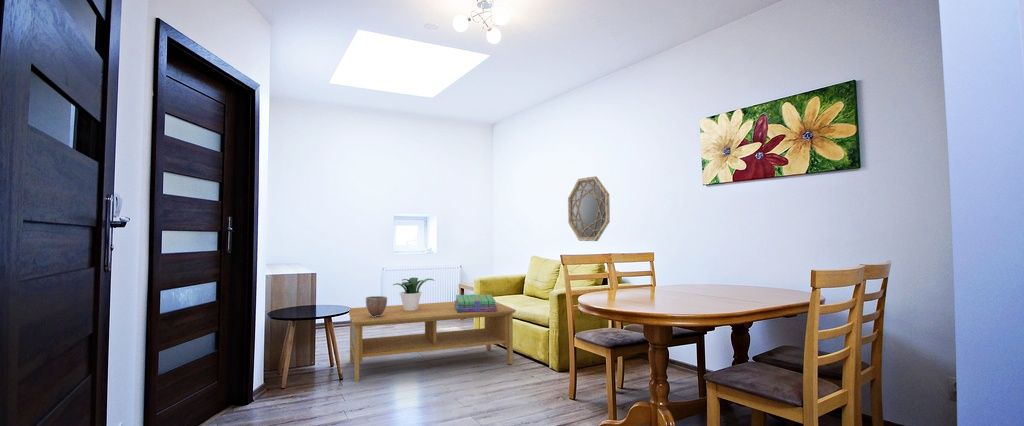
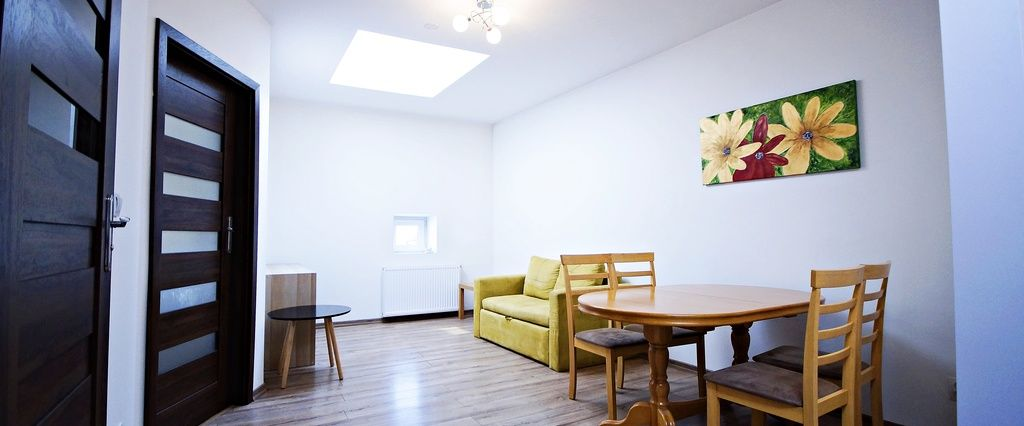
- potted plant (413, 293)
- decorative bowl (376, 306)
- coffee table (430, 335)
- home mirror (587, 209)
- stack of books (474, 303)
